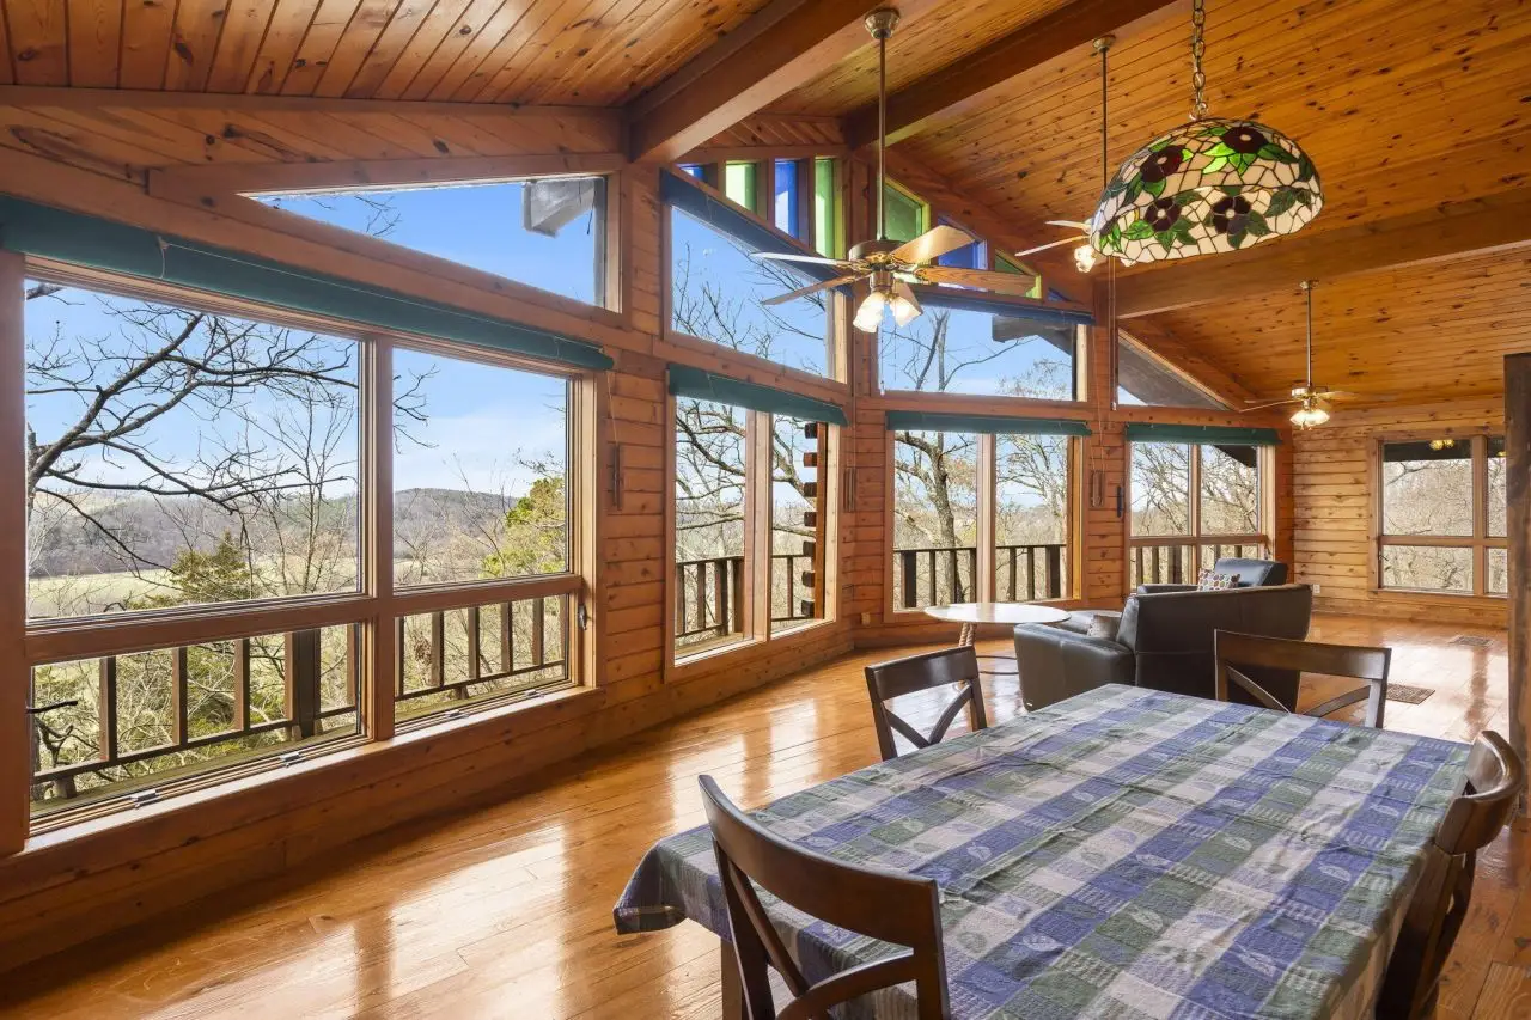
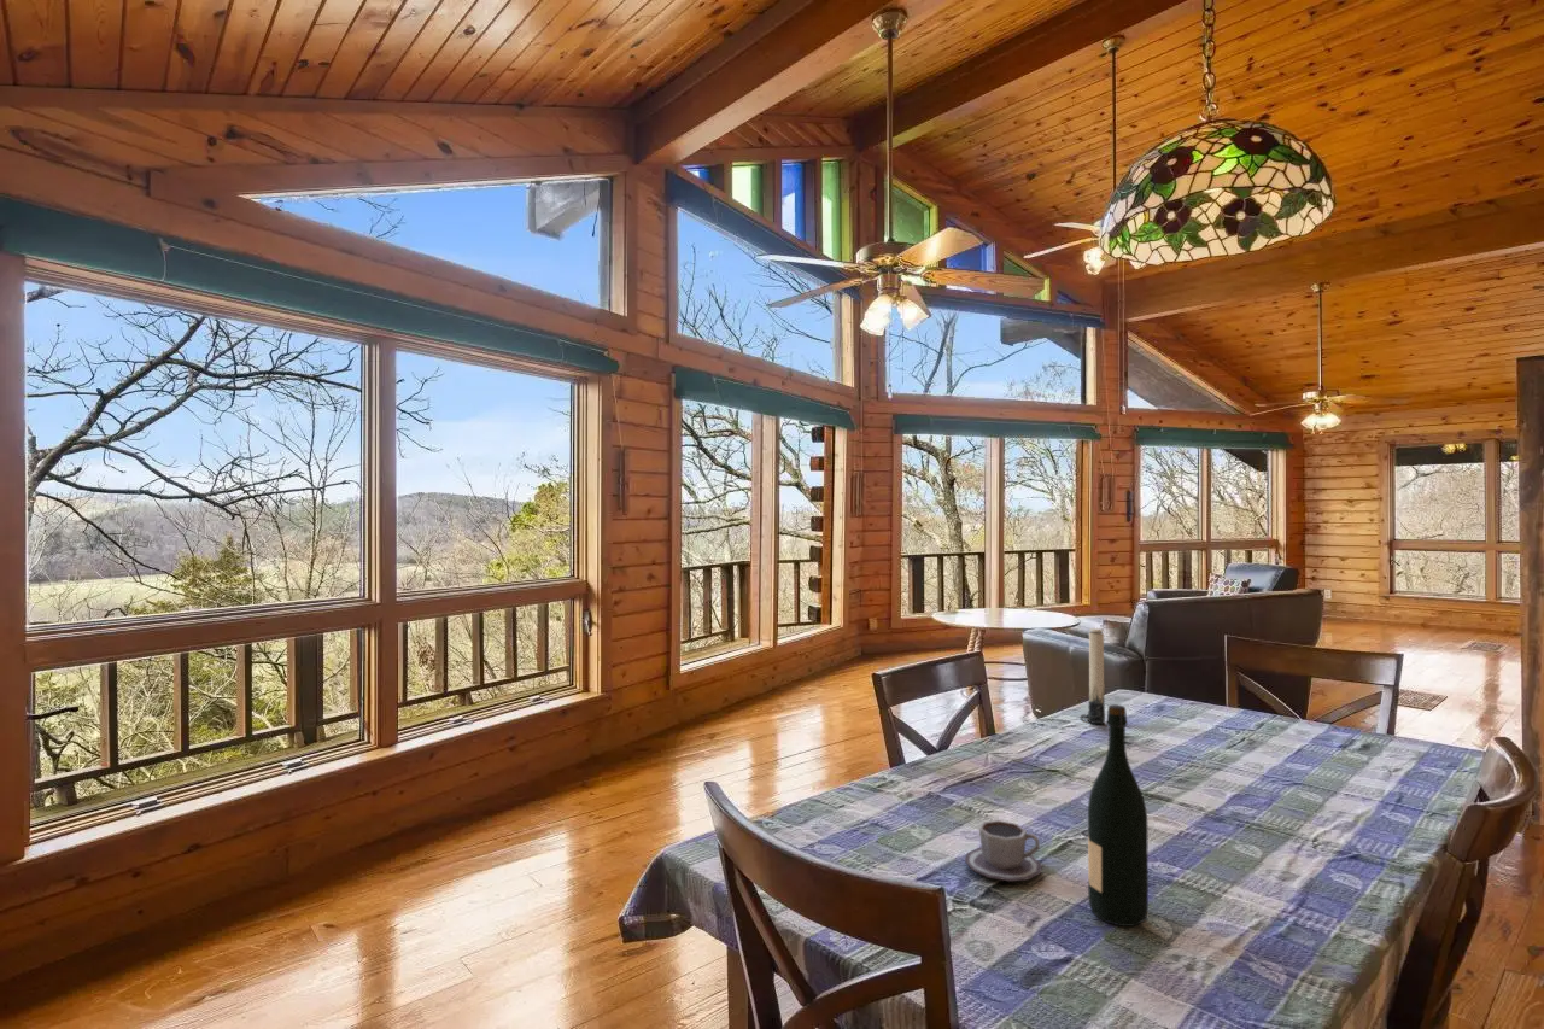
+ cup (1002, 848)
+ wine bottle (1117, 809)
+ candle (1092, 674)
